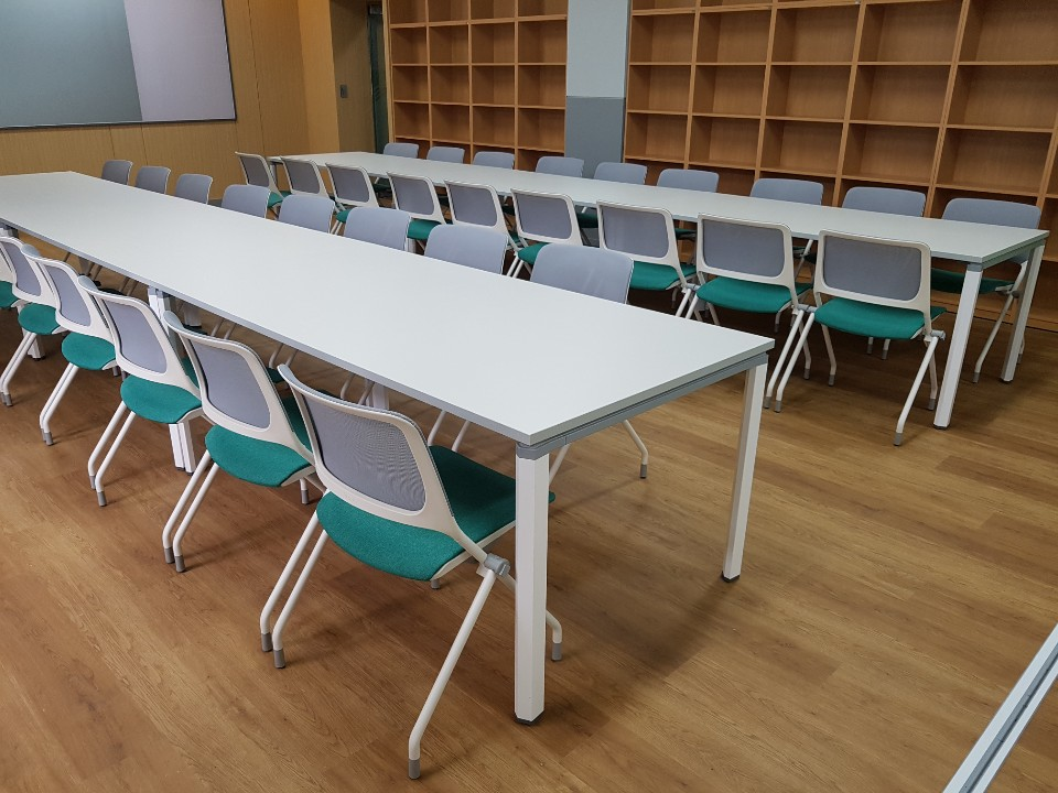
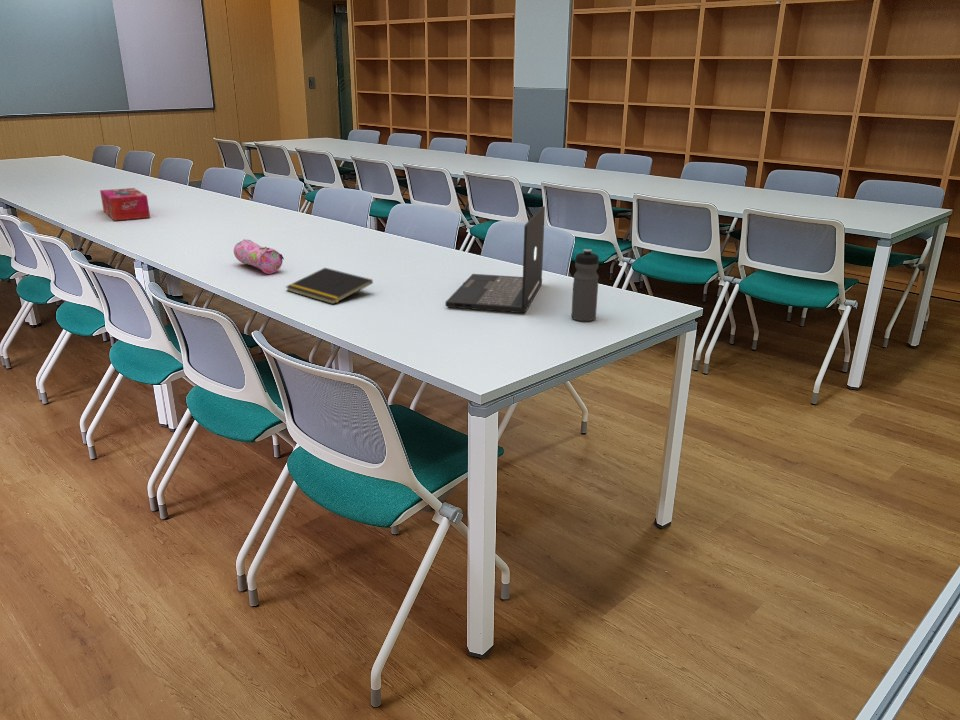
+ laptop (497, 275)
+ tissue box (124, 203)
+ water bottle (585, 284)
+ notepad (329, 285)
+ pencil case (258, 255)
